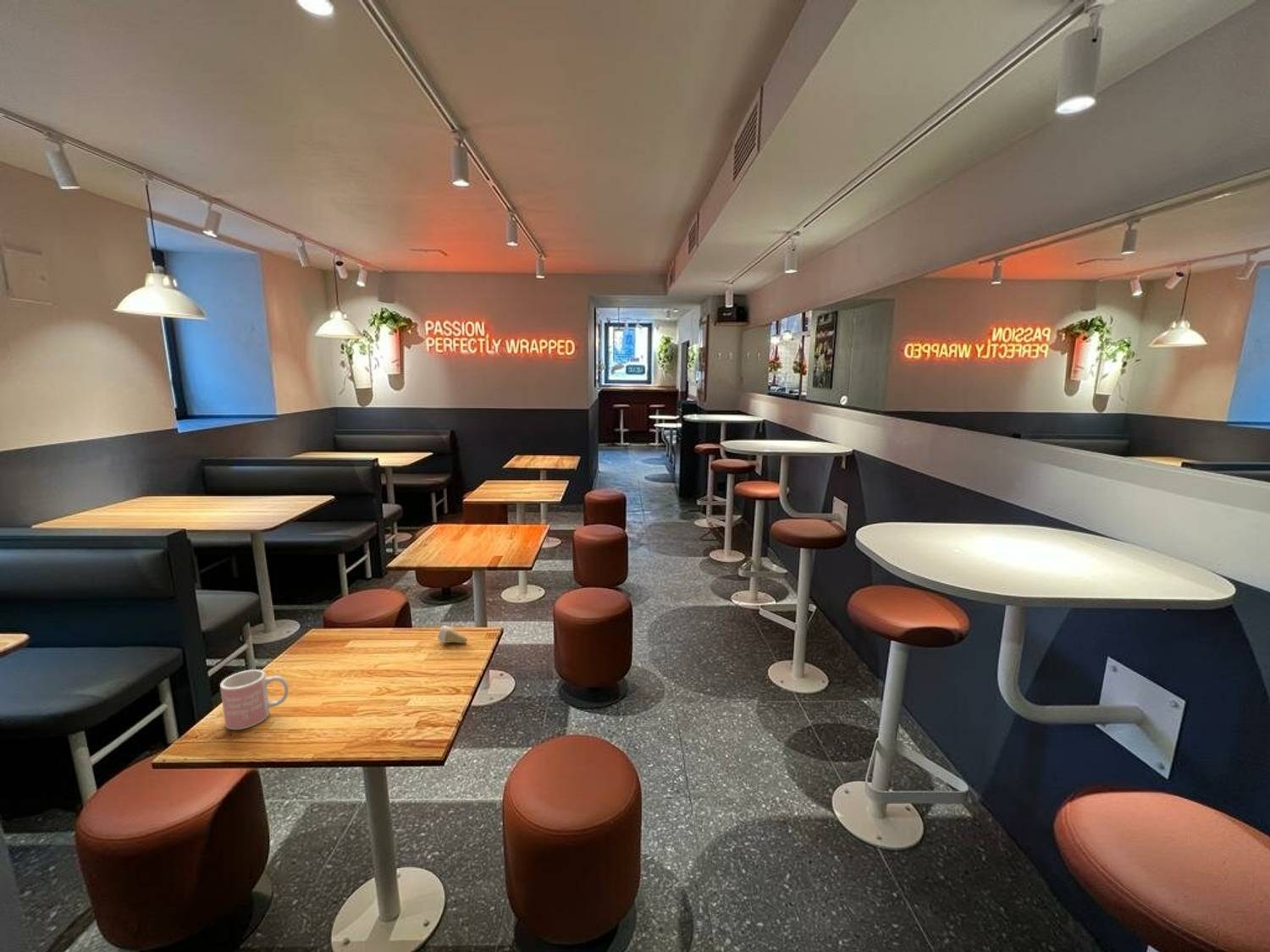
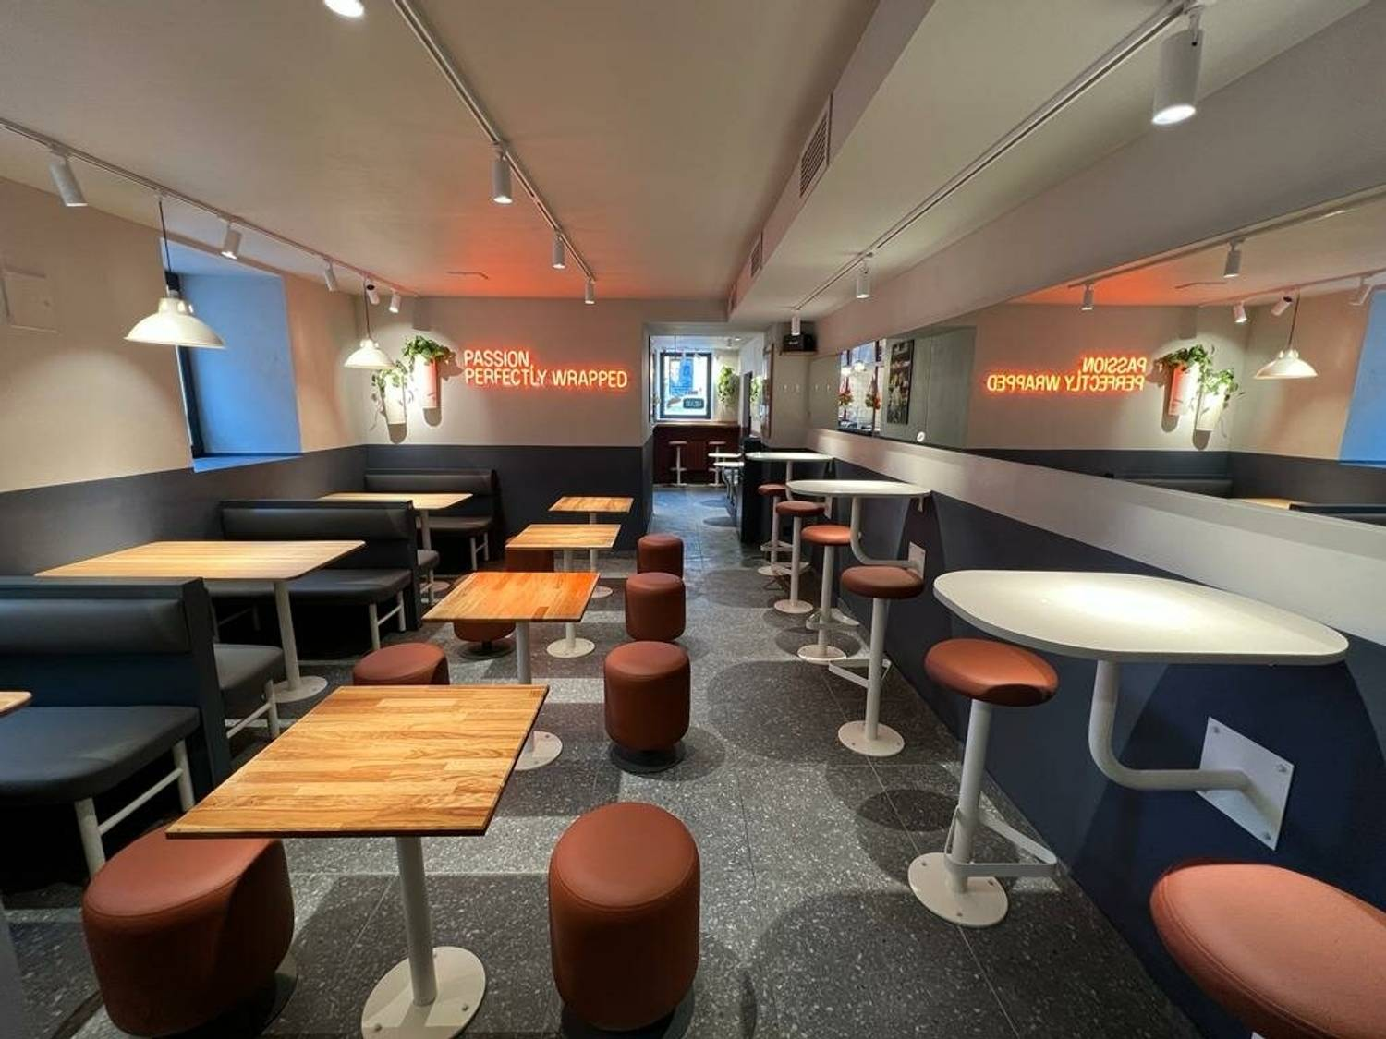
- tooth (453, 634)
- mug (253, 696)
